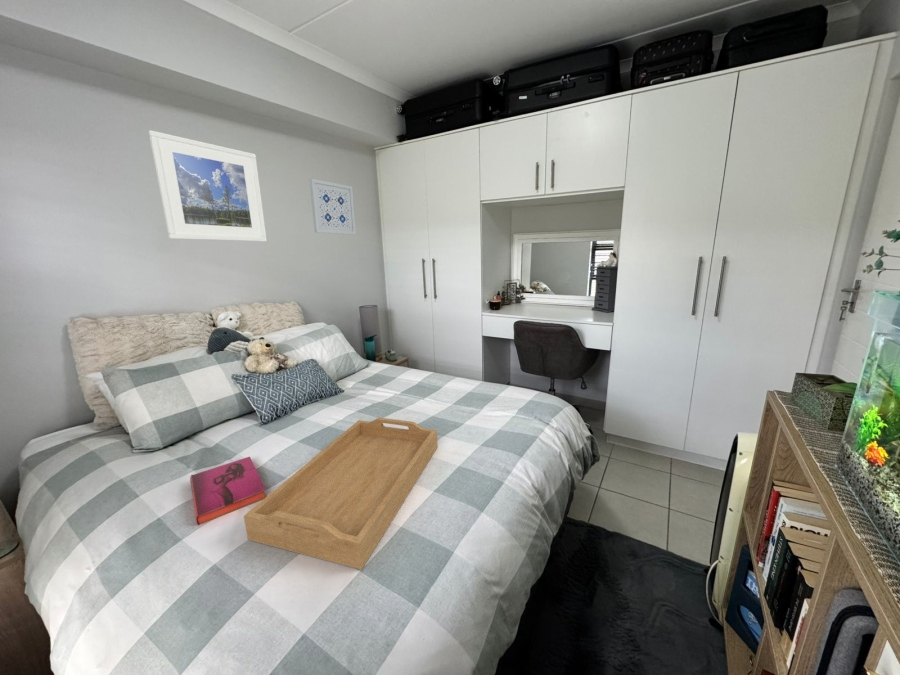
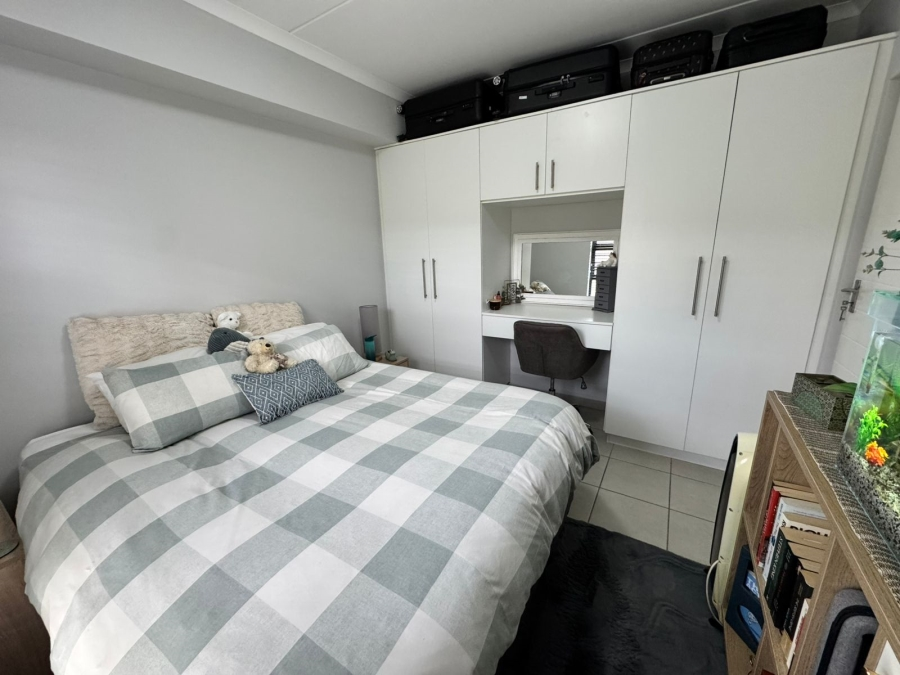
- hardback book (227, 486)
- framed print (215, 193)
- wall art (334, 208)
- serving tray (359, 471)
